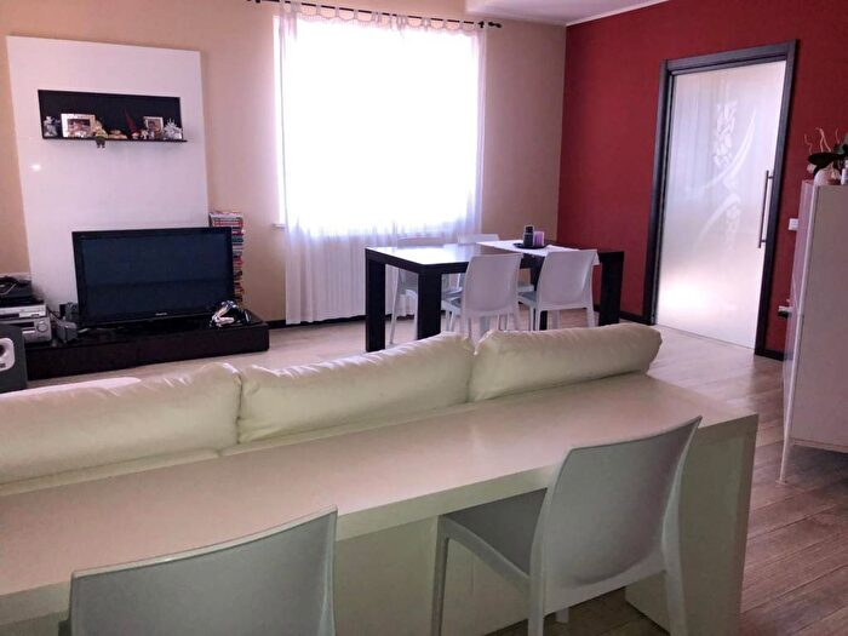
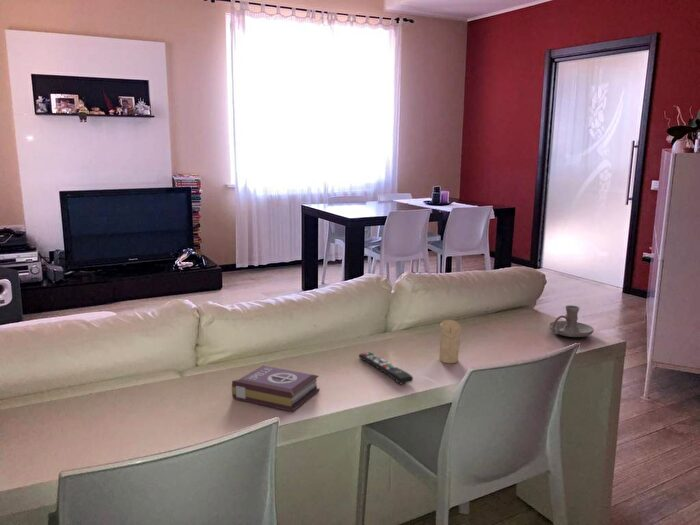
+ candle (449, 341)
+ candle holder (568, 321)
+ book (276, 385)
+ remote control (384, 366)
